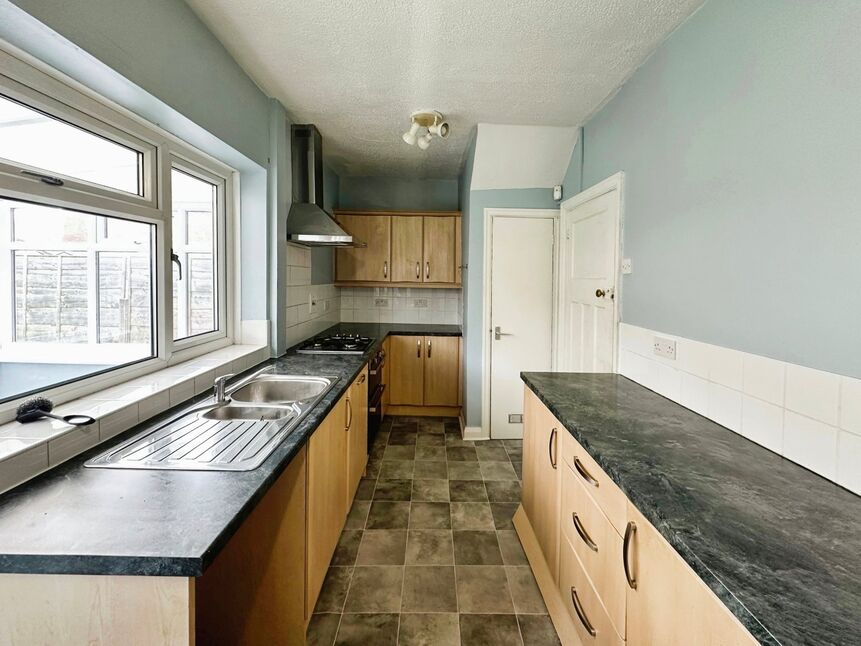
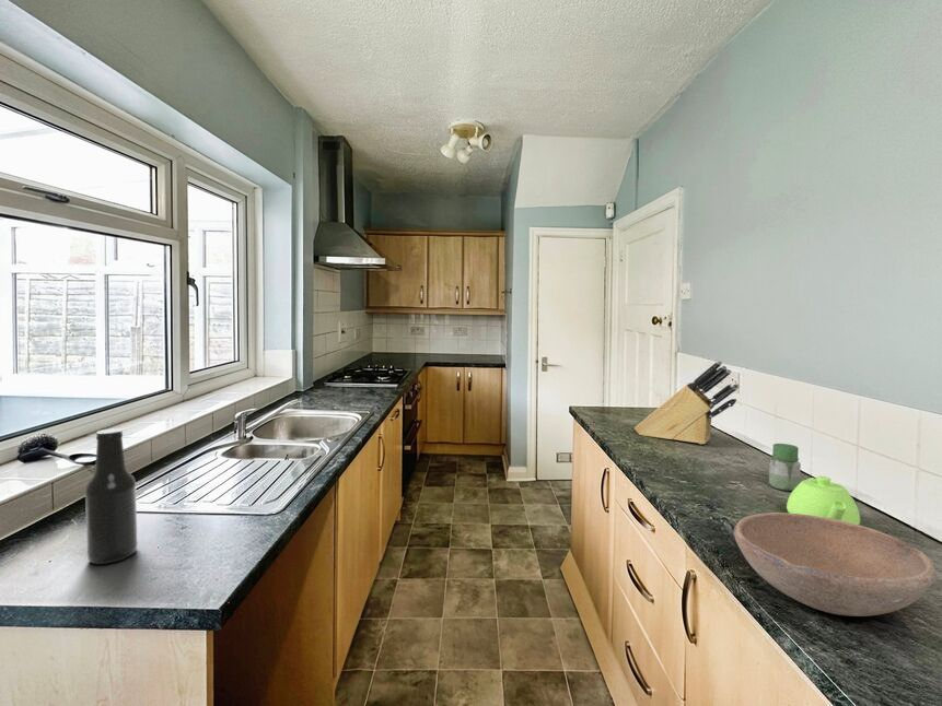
+ beer bottle (111, 493)
+ jar (784, 466)
+ knife block (685, 399)
+ teapot (824, 501)
+ bowl (823, 566)
